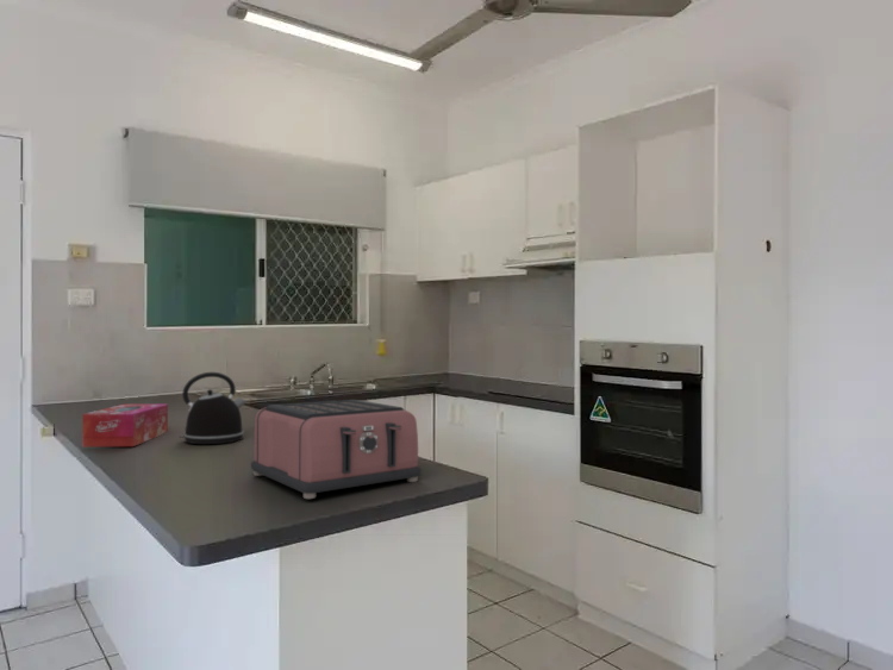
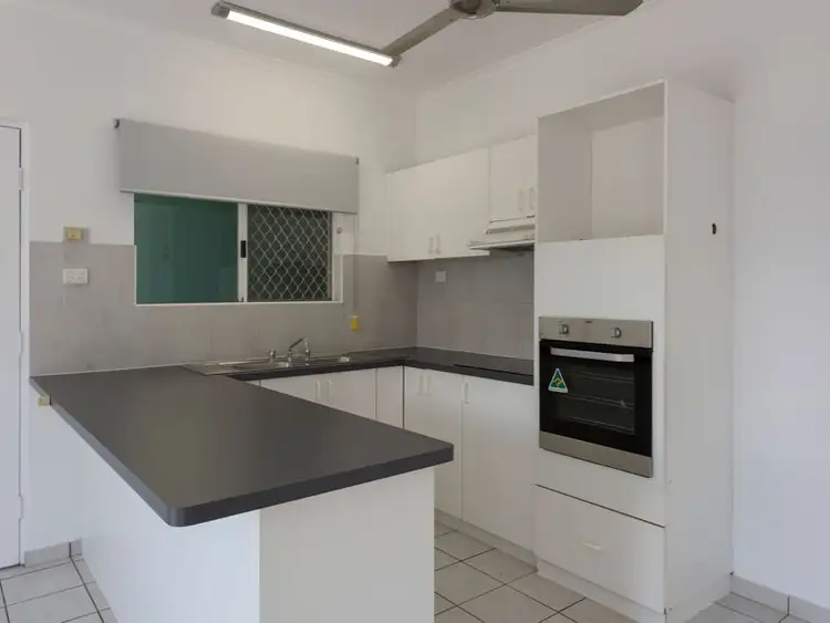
- tissue box (127, 424)
- kettle (213, 406)
- toaster (337, 443)
